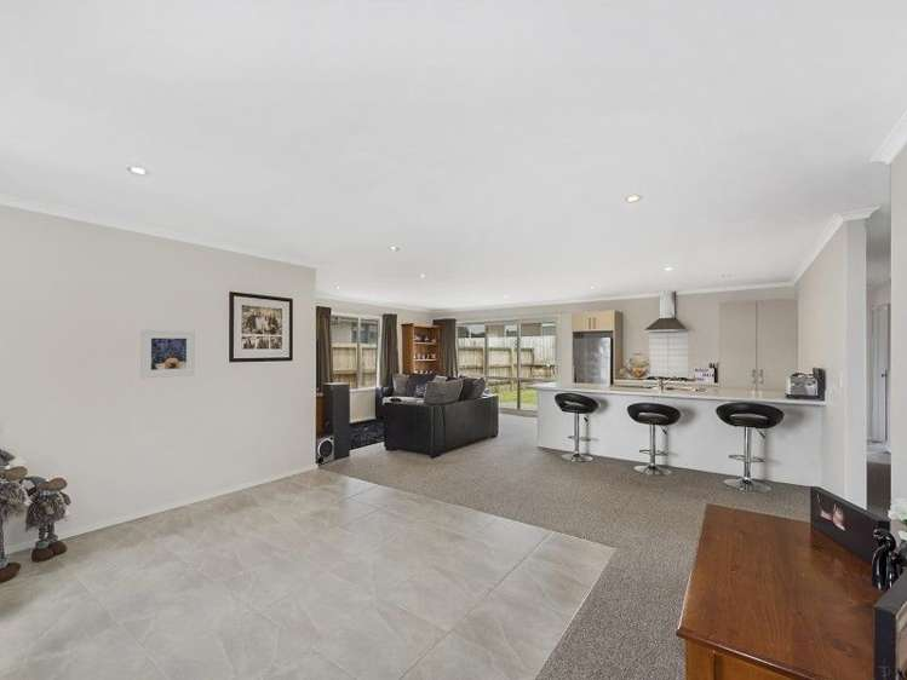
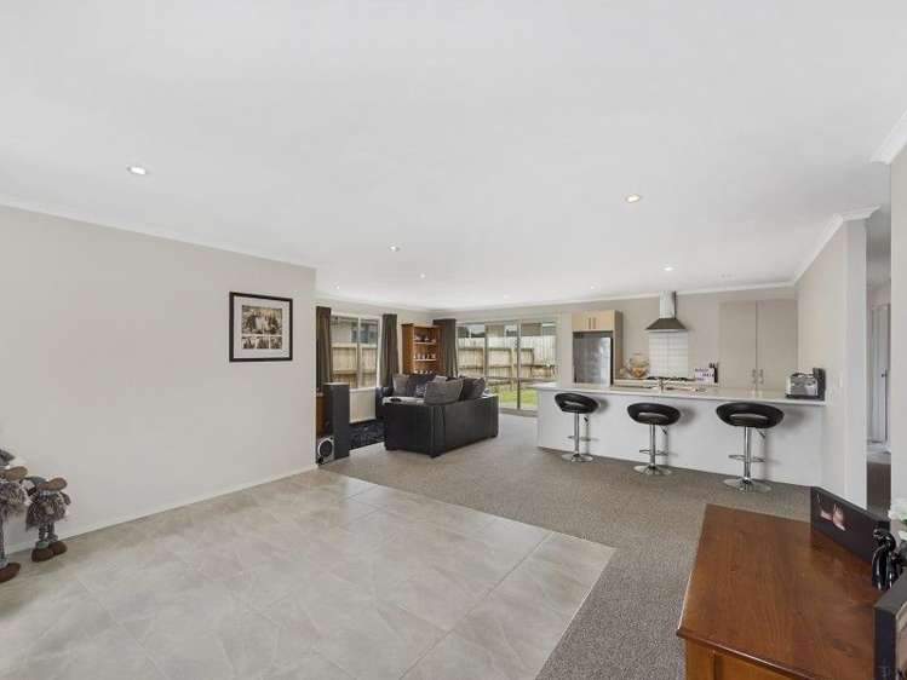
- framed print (168, 353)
